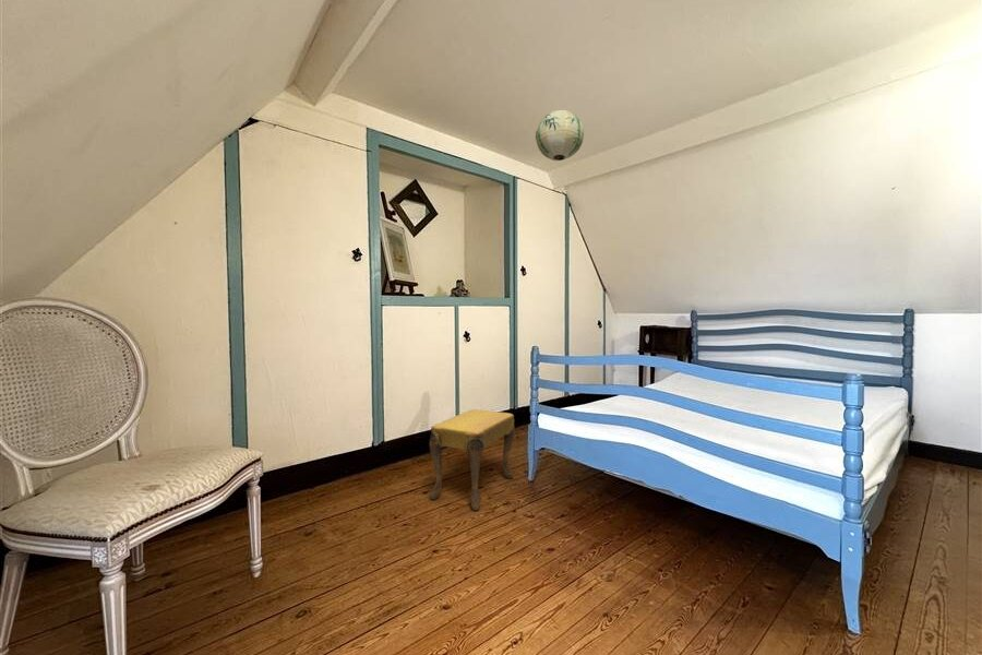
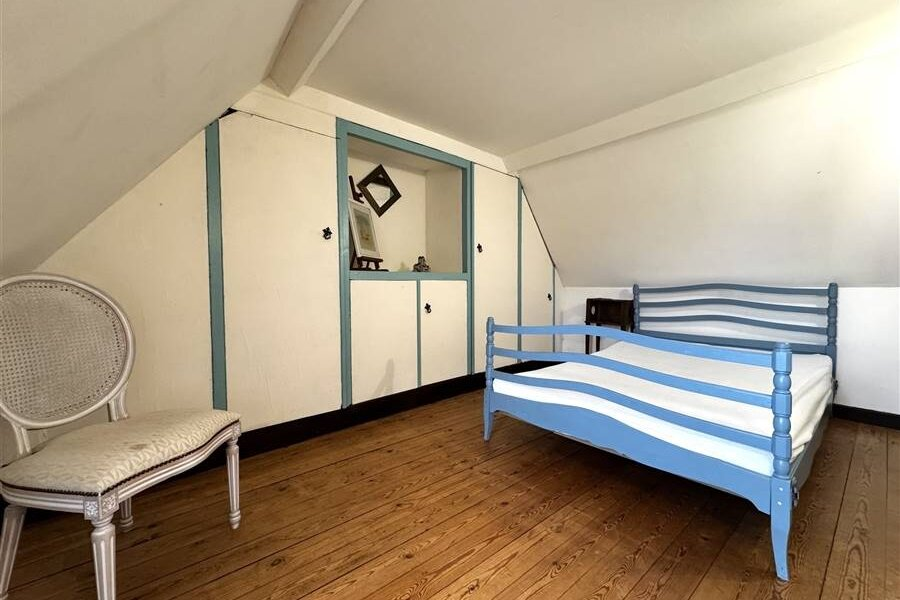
- paper lantern (559, 136)
- footstool (475, 451)
